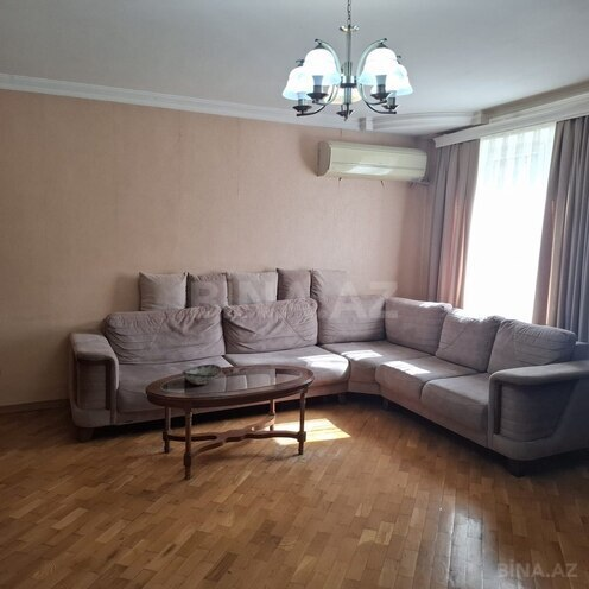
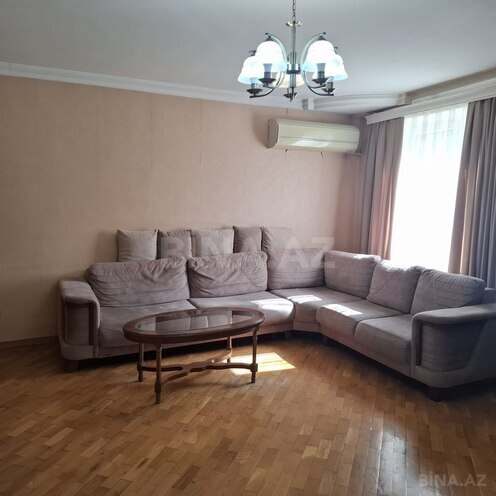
- decorative bowl (201, 375)
